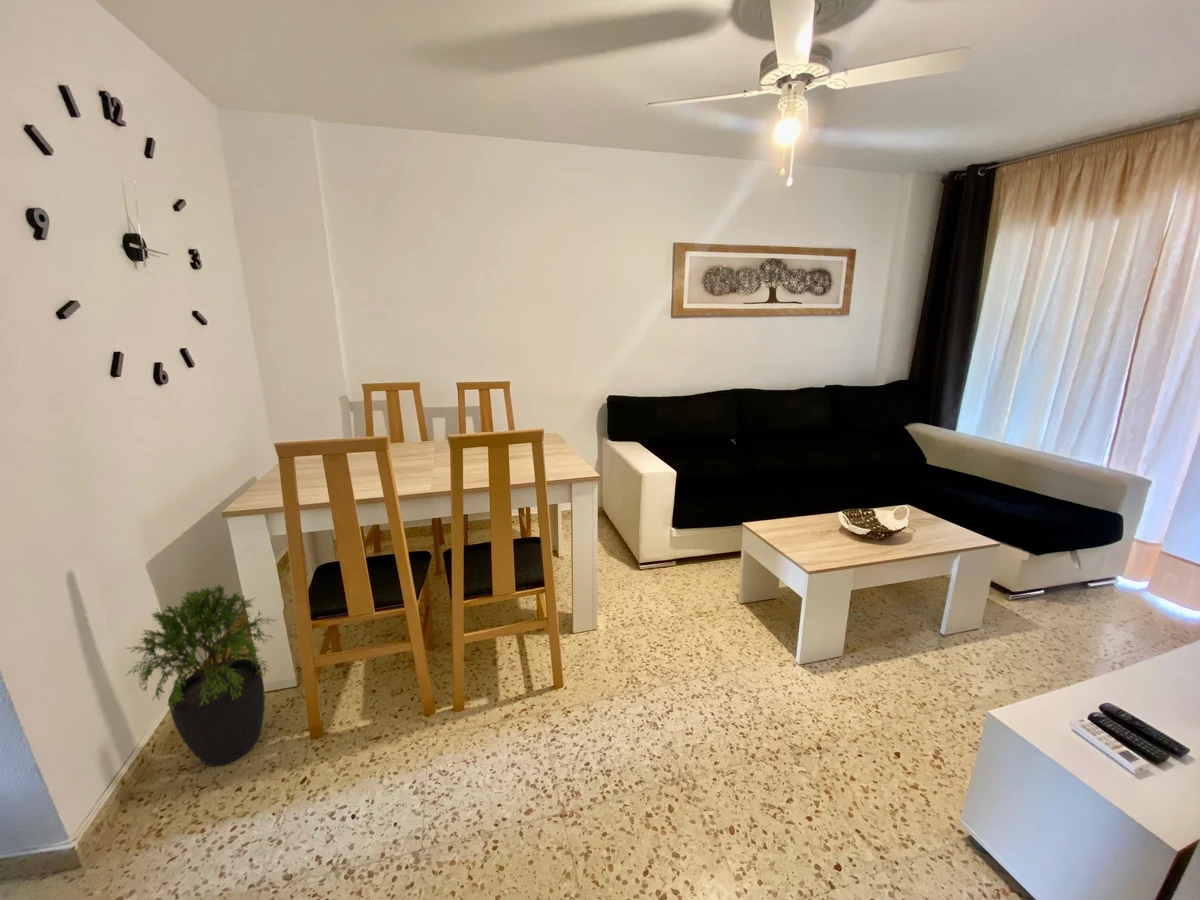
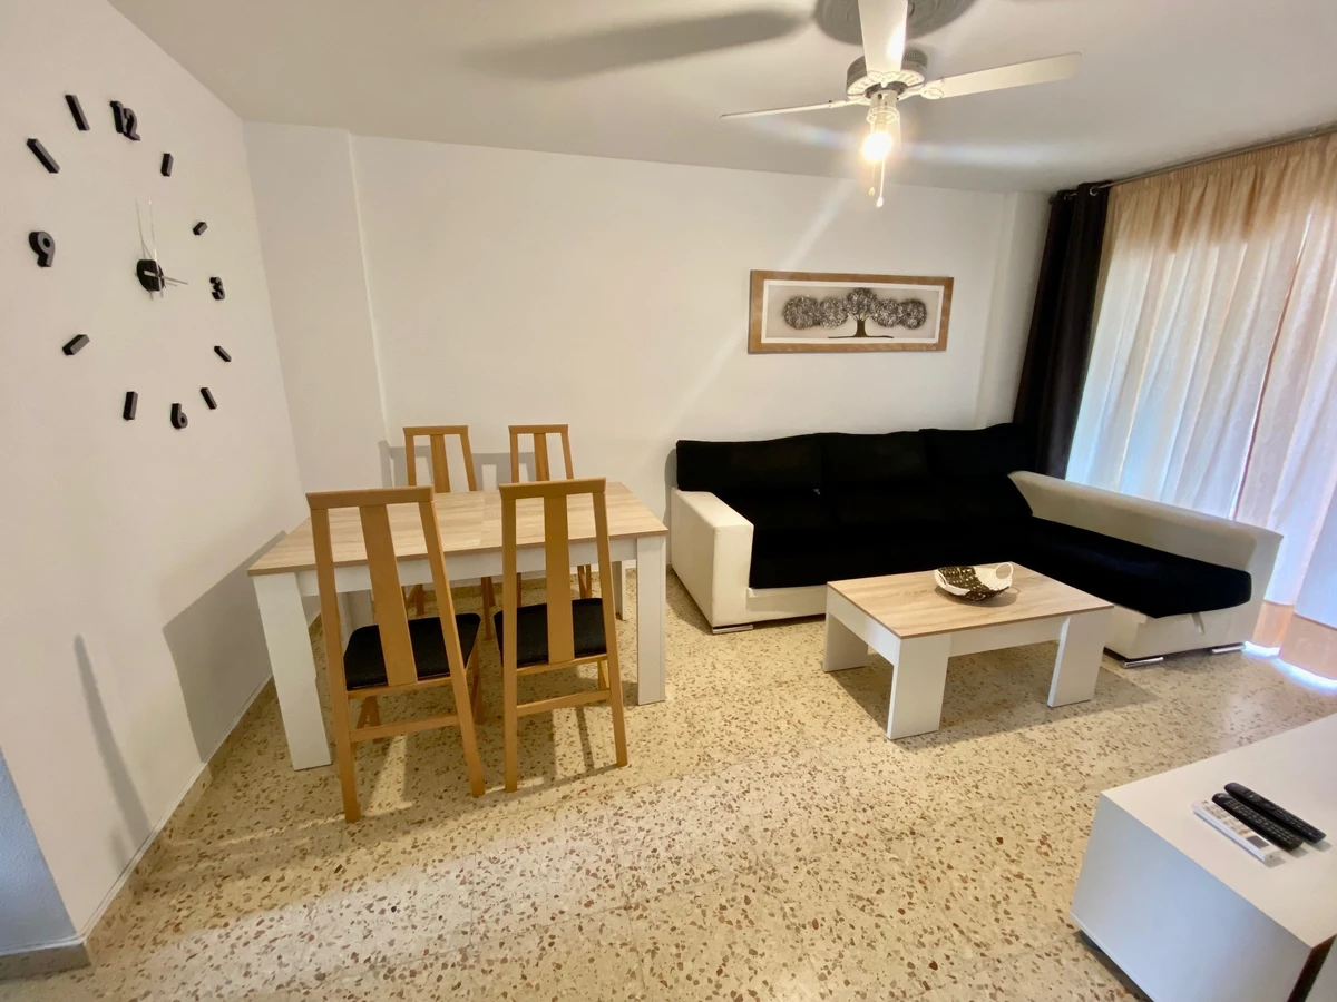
- potted plant (206, 675)
